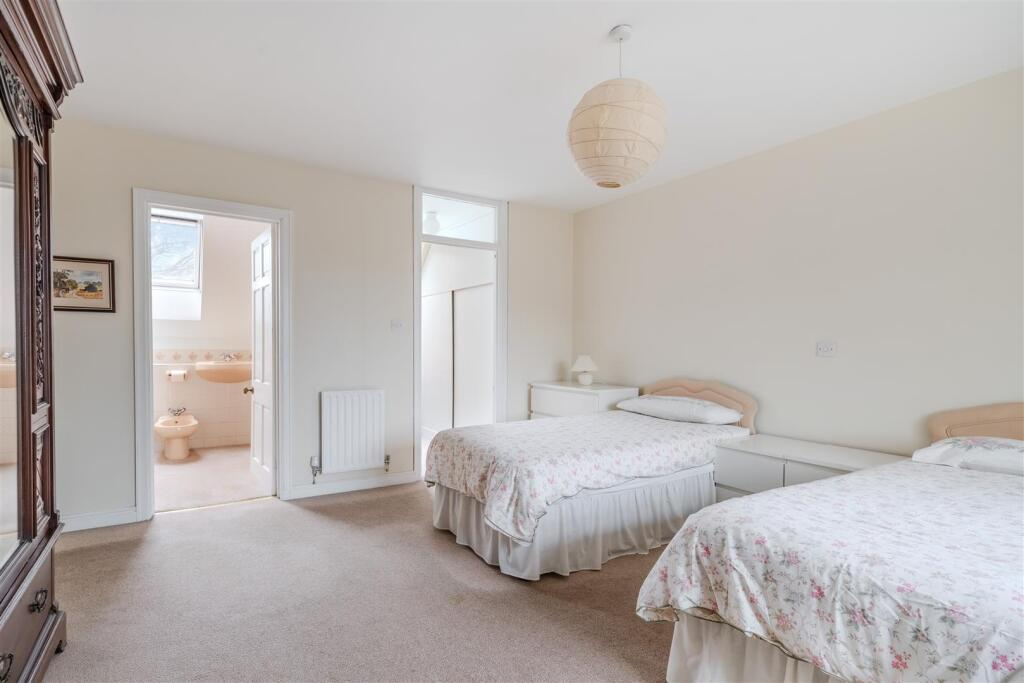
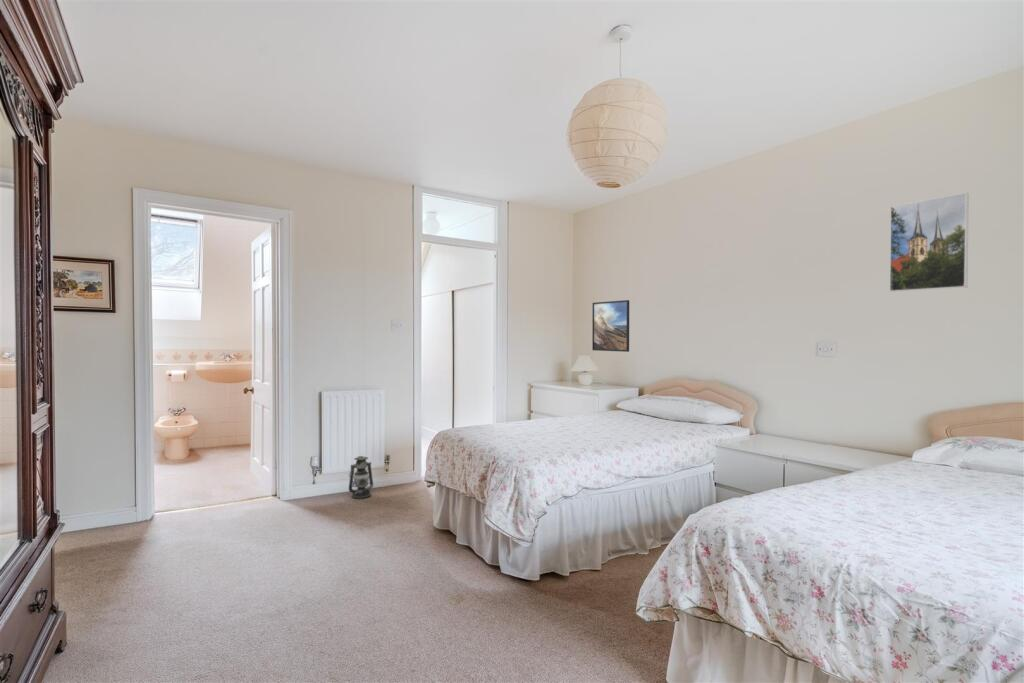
+ lantern (360, 475)
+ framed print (610, 326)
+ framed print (927, 244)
